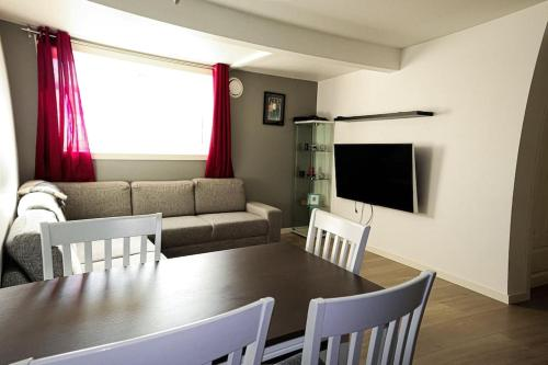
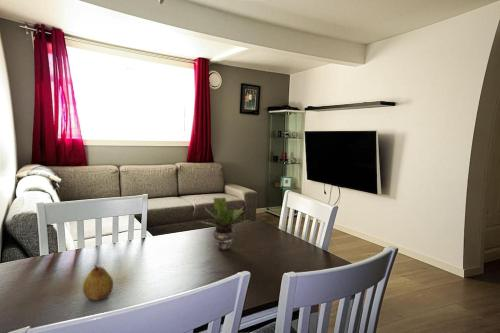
+ fruit (98, 279)
+ potted plant (222, 225)
